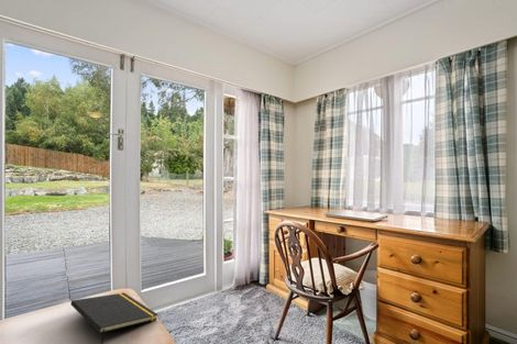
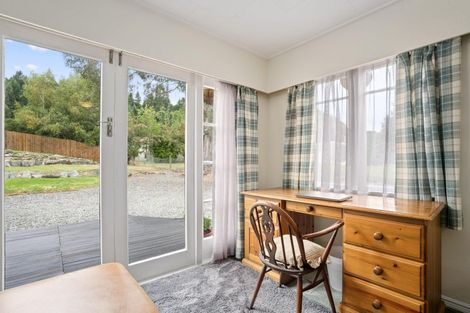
- notepad (113, 309)
